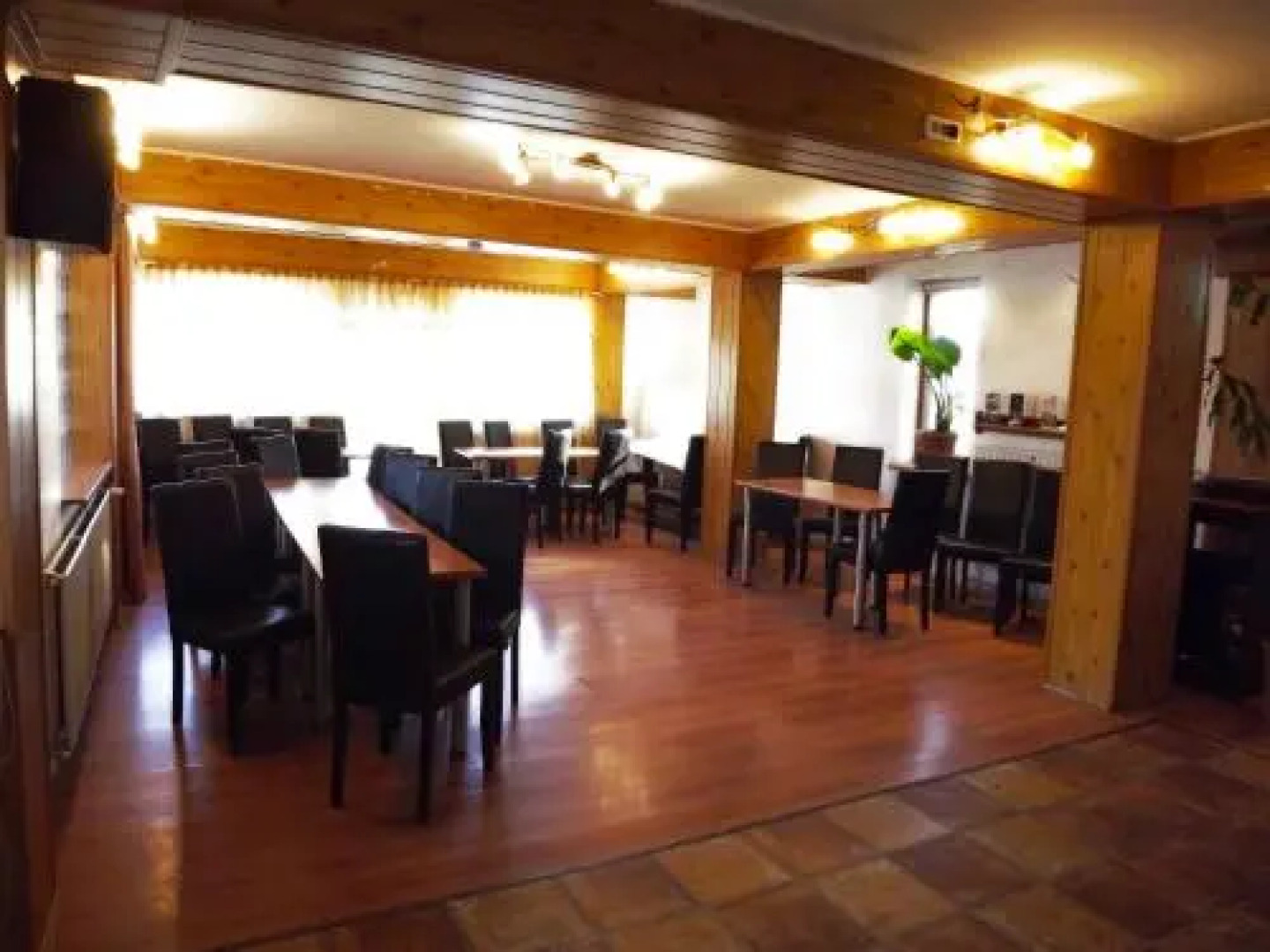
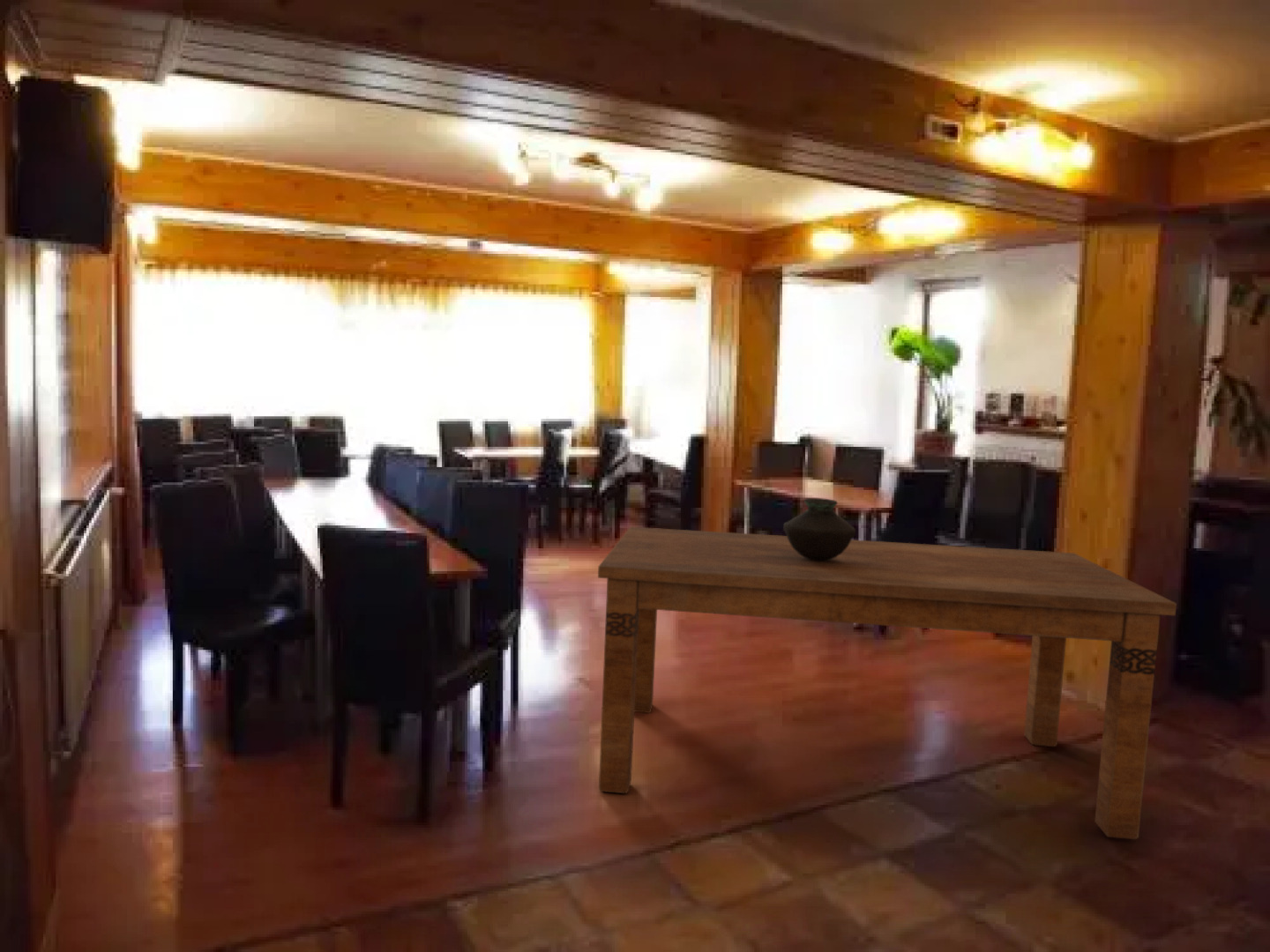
+ vase (818, 529)
+ dining table (858, 623)
